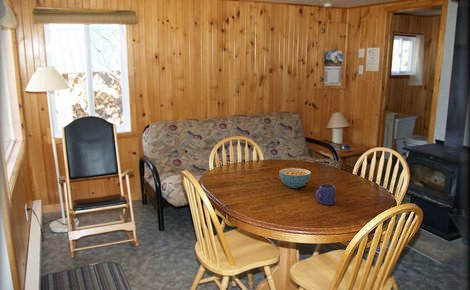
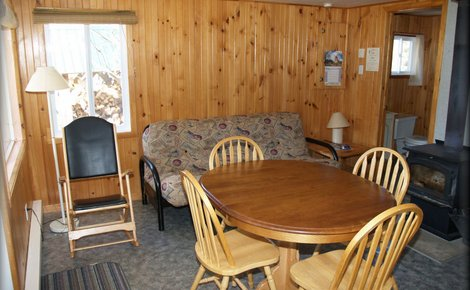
- cereal bowl (294, 179)
- mug (324, 194)
